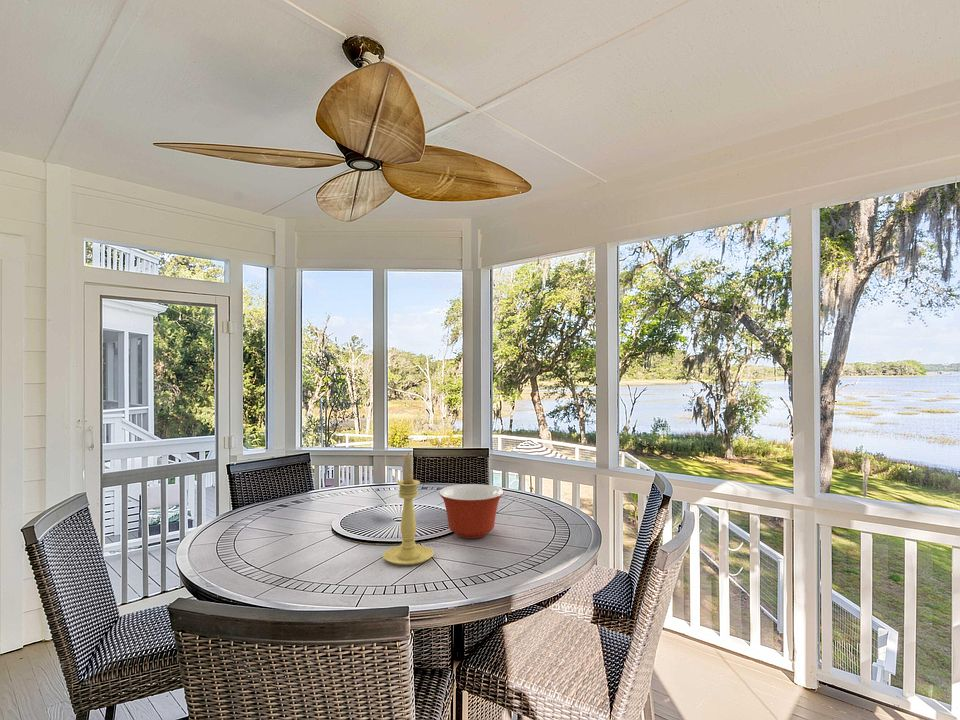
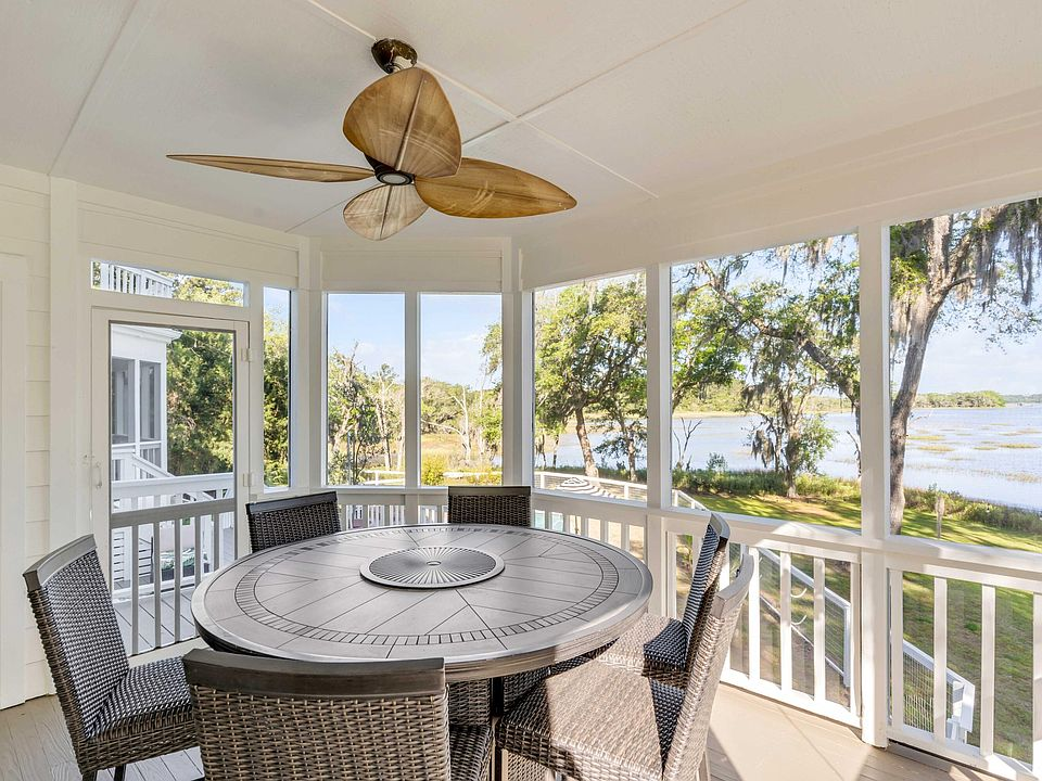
- mixing bowl (471, 512)
- candle holder (408, 504)
